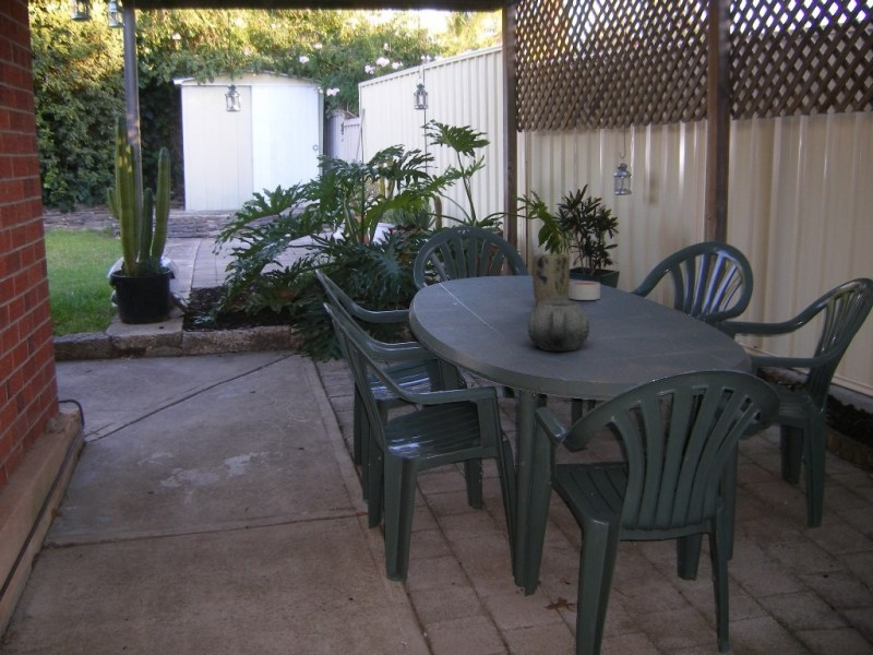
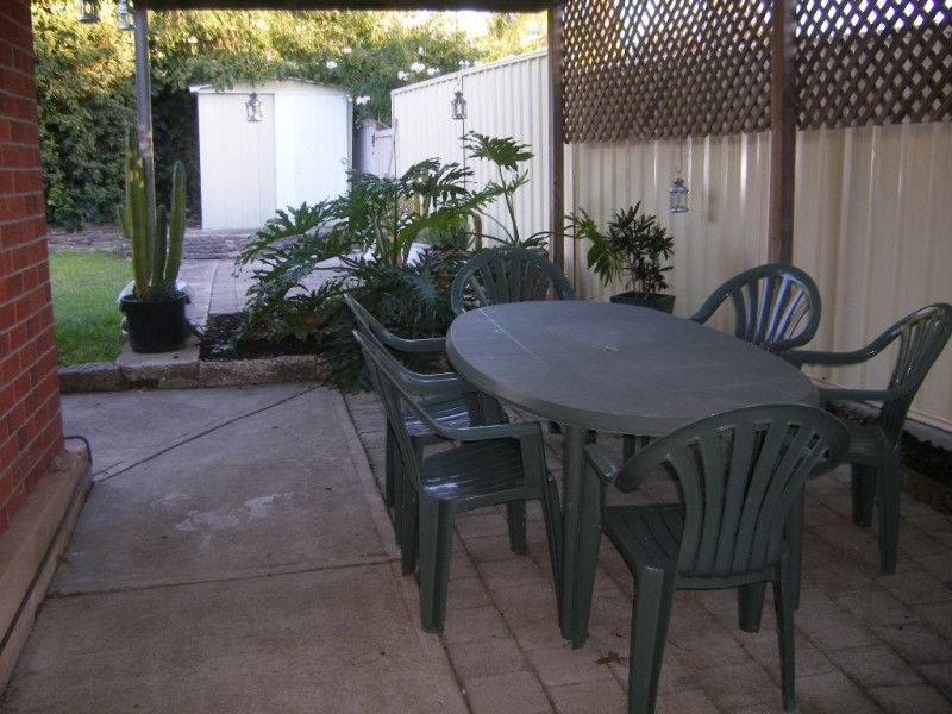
- teapot (558, 324)
- candle (584, 289)
- plant pot (550, 282)
